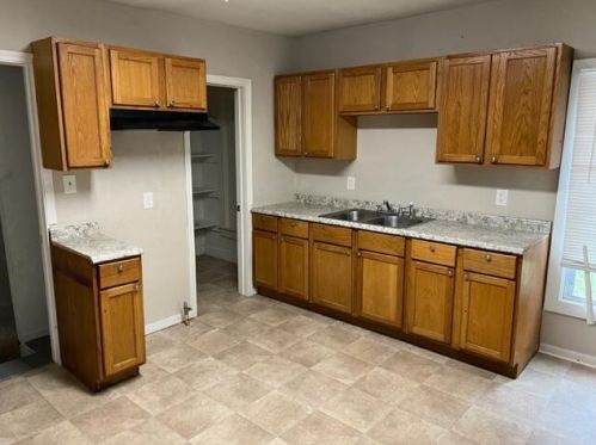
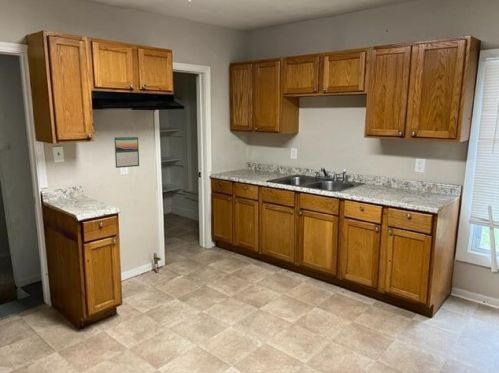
+ calendar (127, 151)
